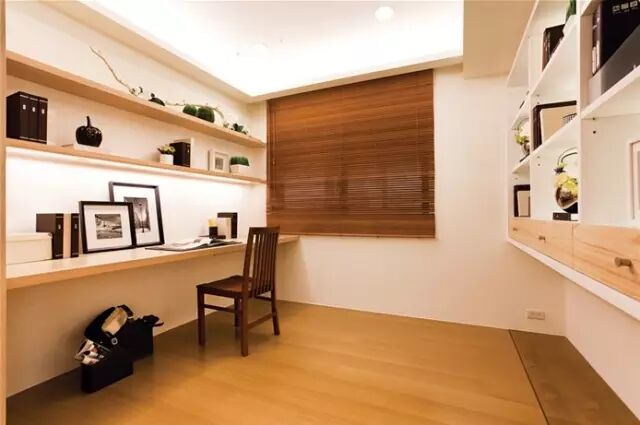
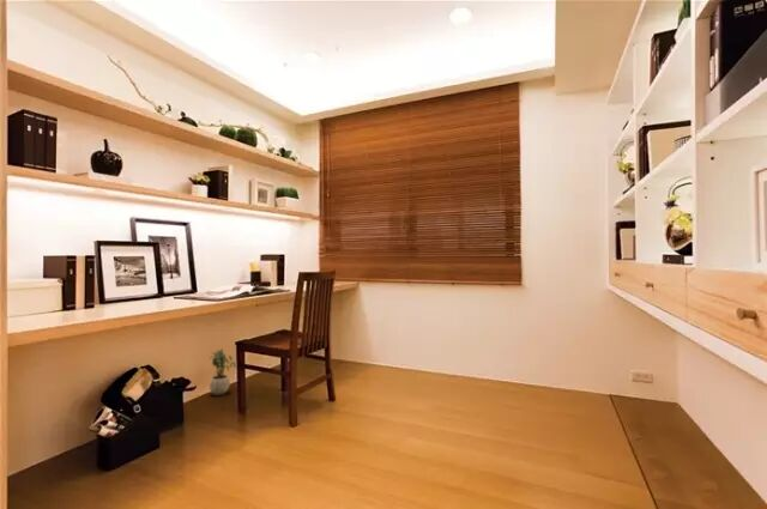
+ potted plant (223, 370)
